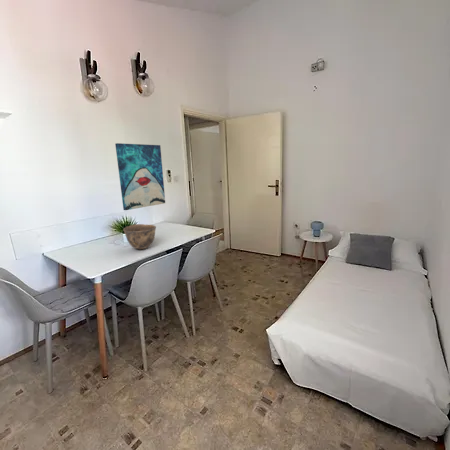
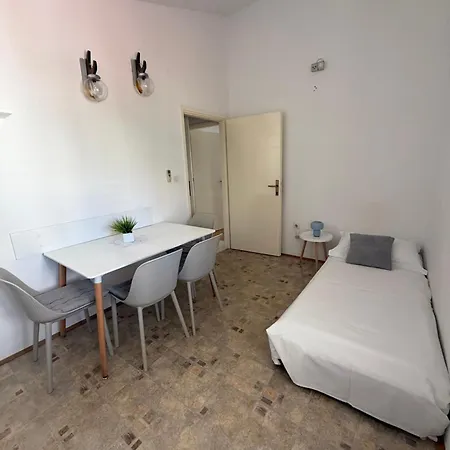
- wall art (142, 176)
- bowl (141, 237)
